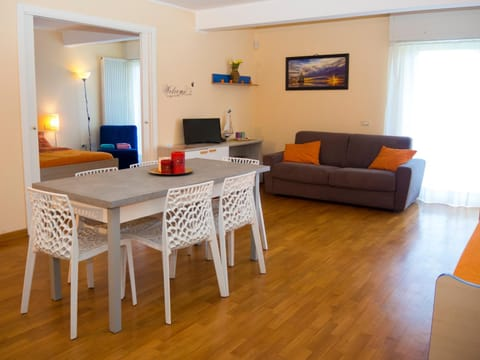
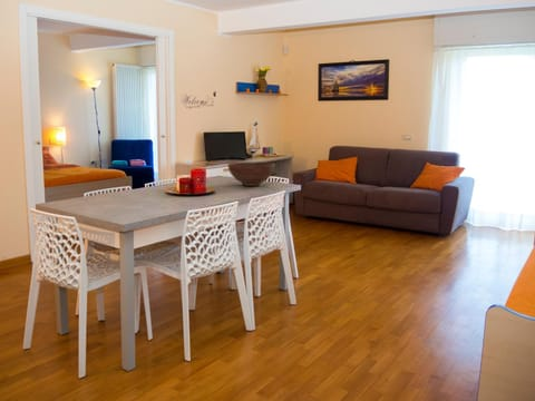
+ fruit bowl (251, 174)
